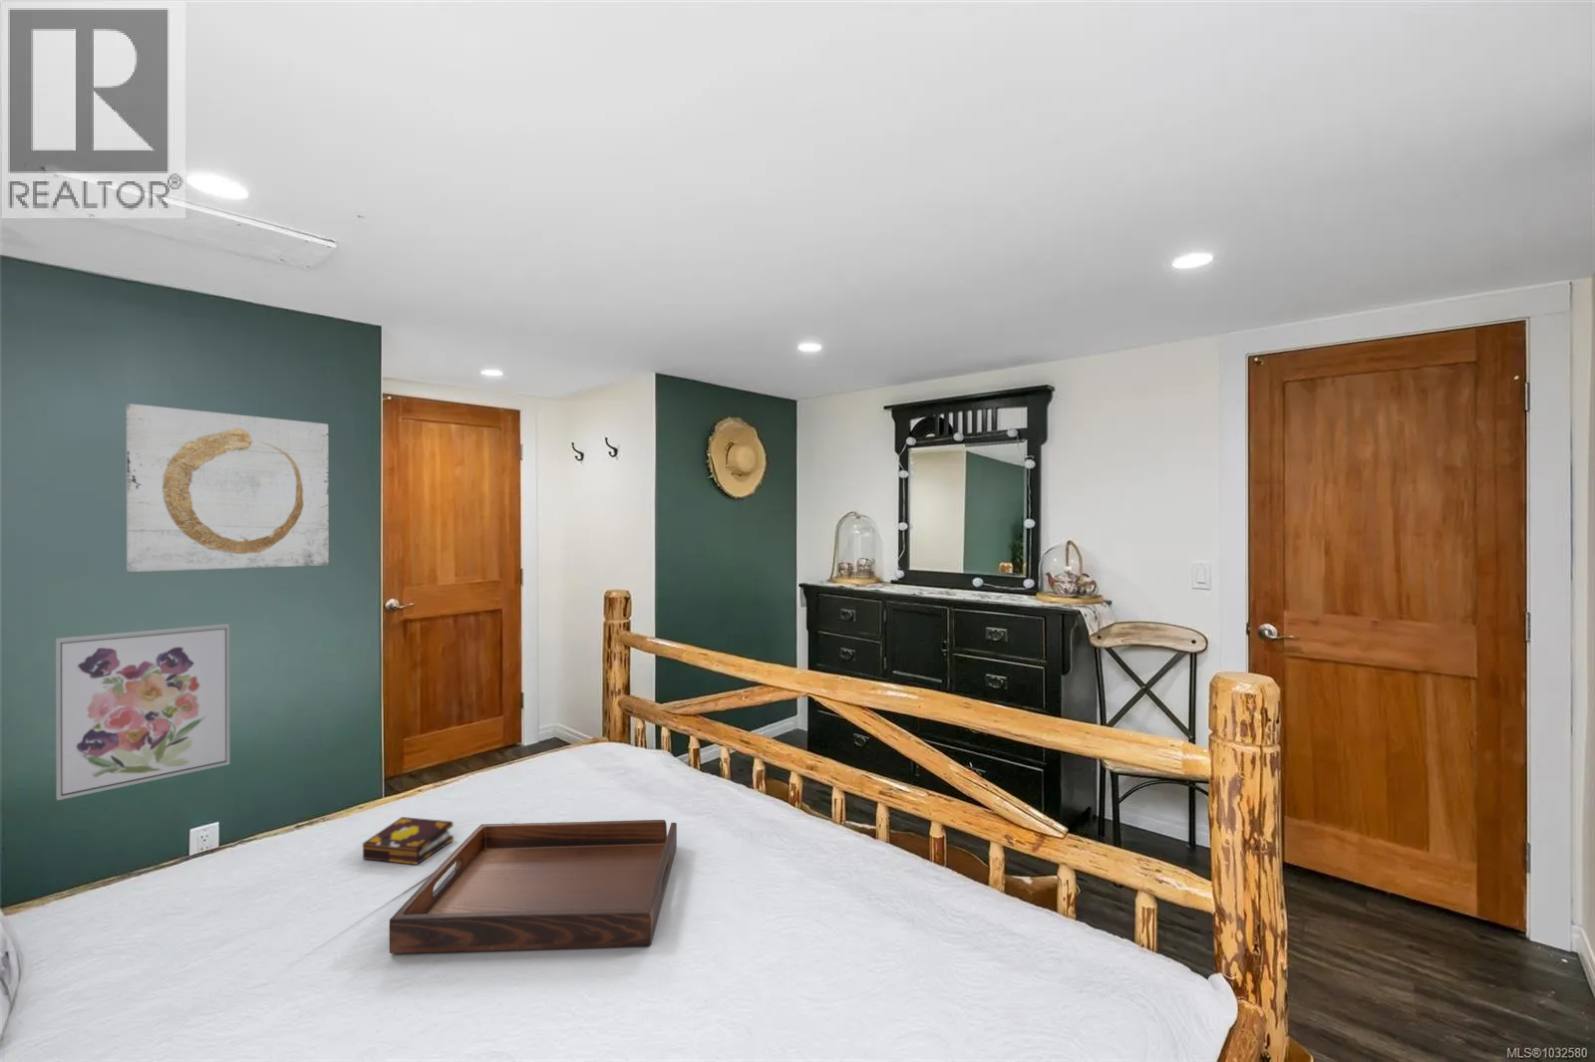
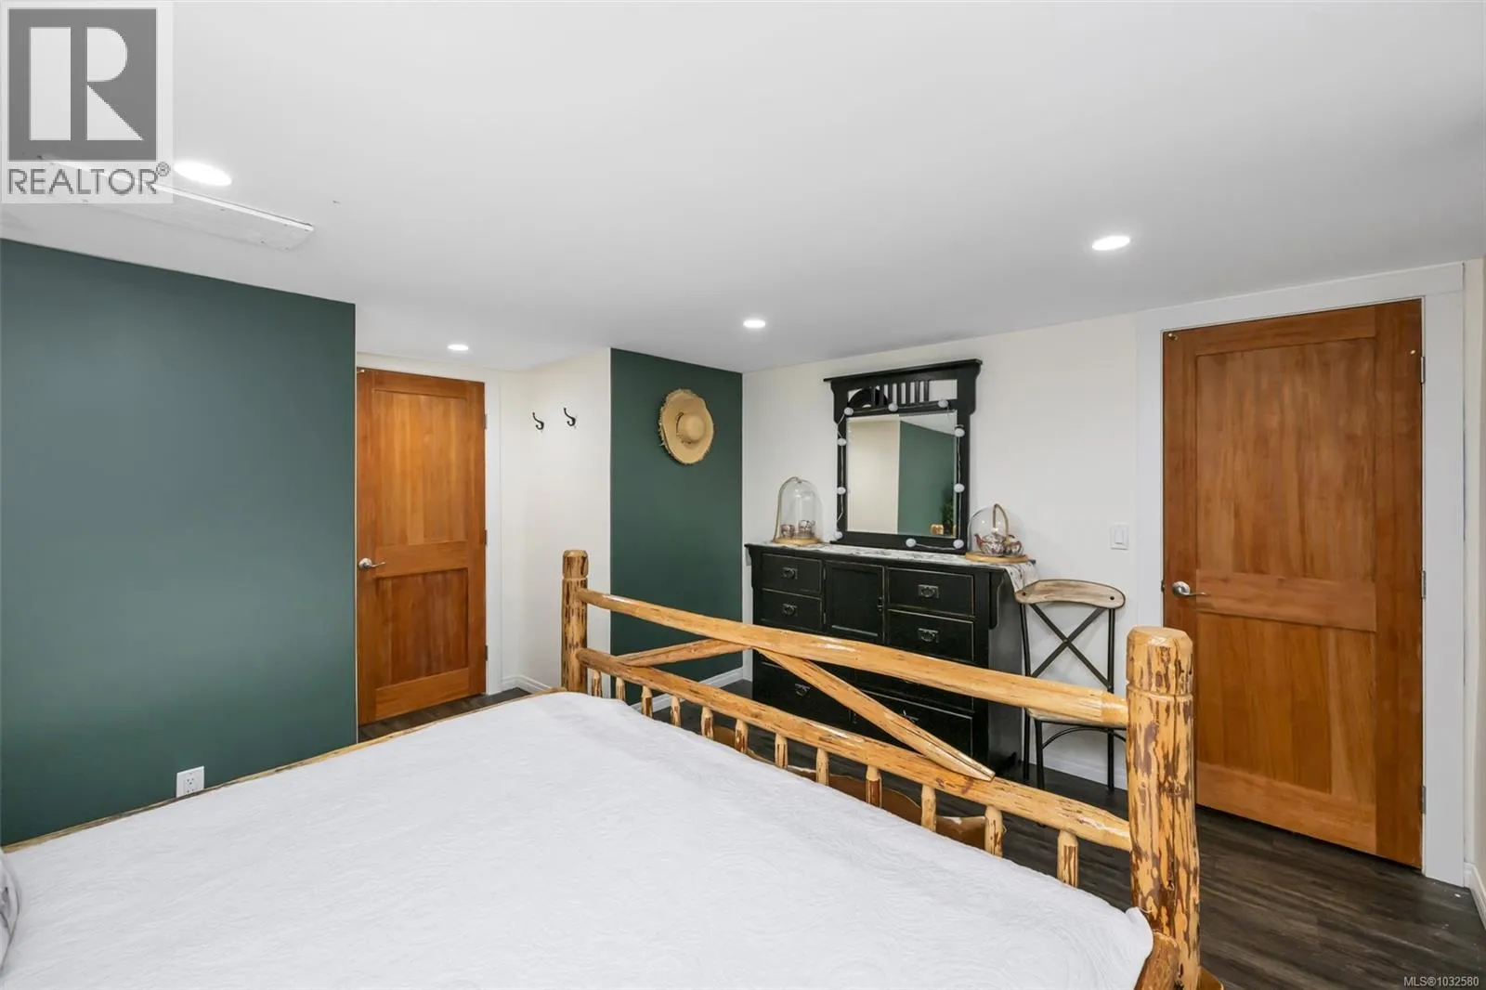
- wall art (235, 491)
- book (409, 839)
- serving tray (554, 877)
- wall art (148, 705)
